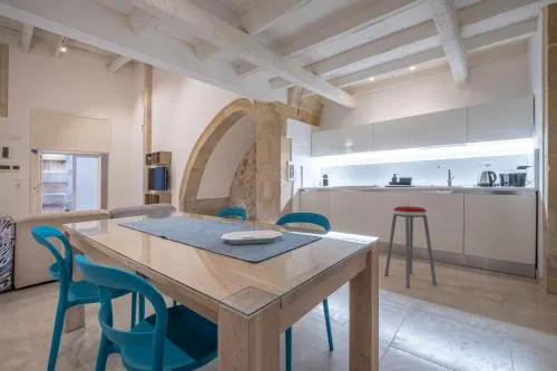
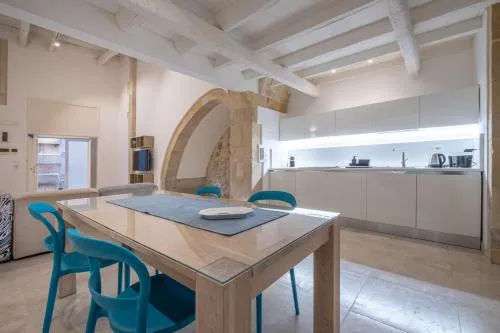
- music stool (409, 243)
